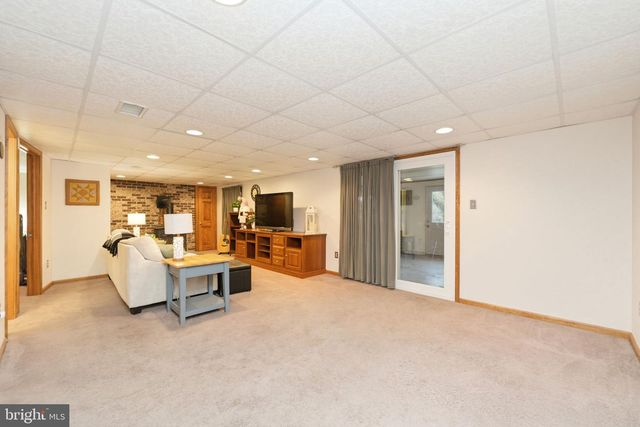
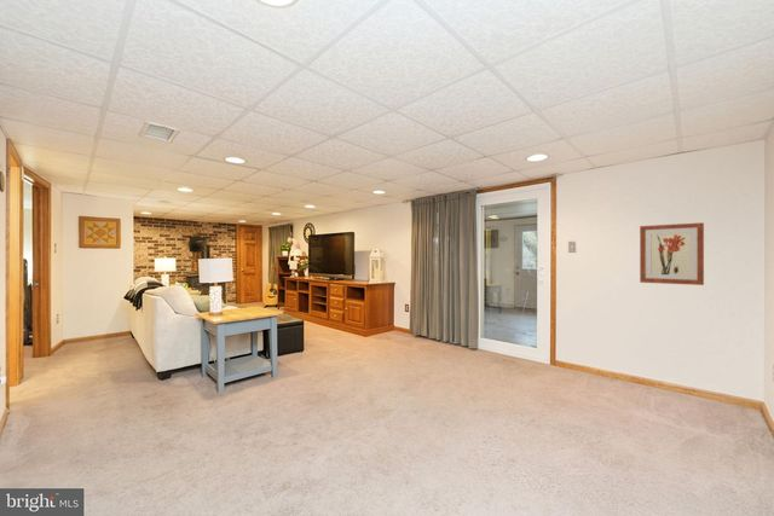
+ wall art (670, 254)
